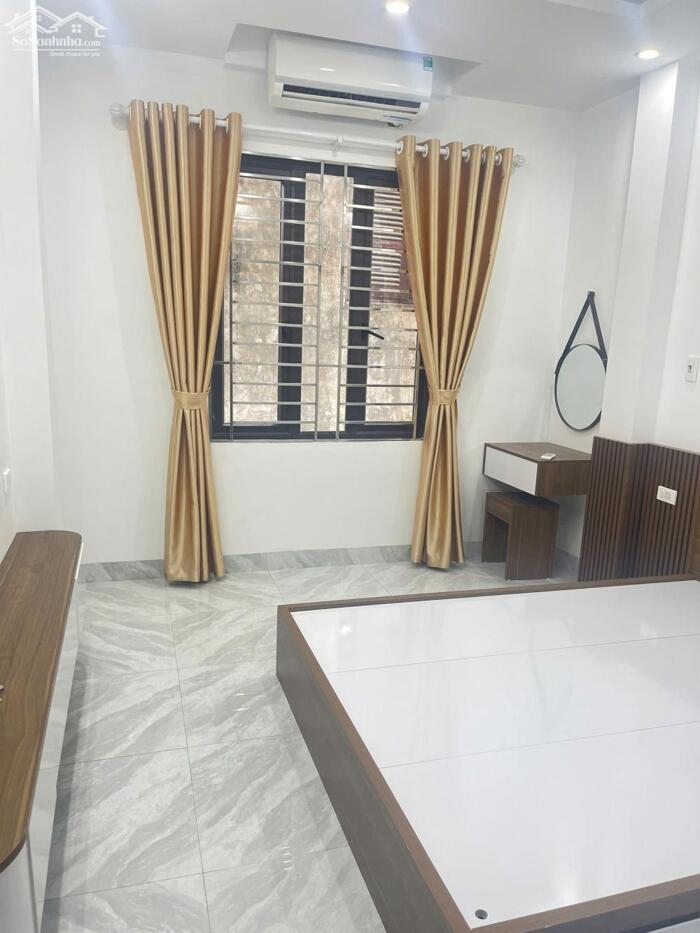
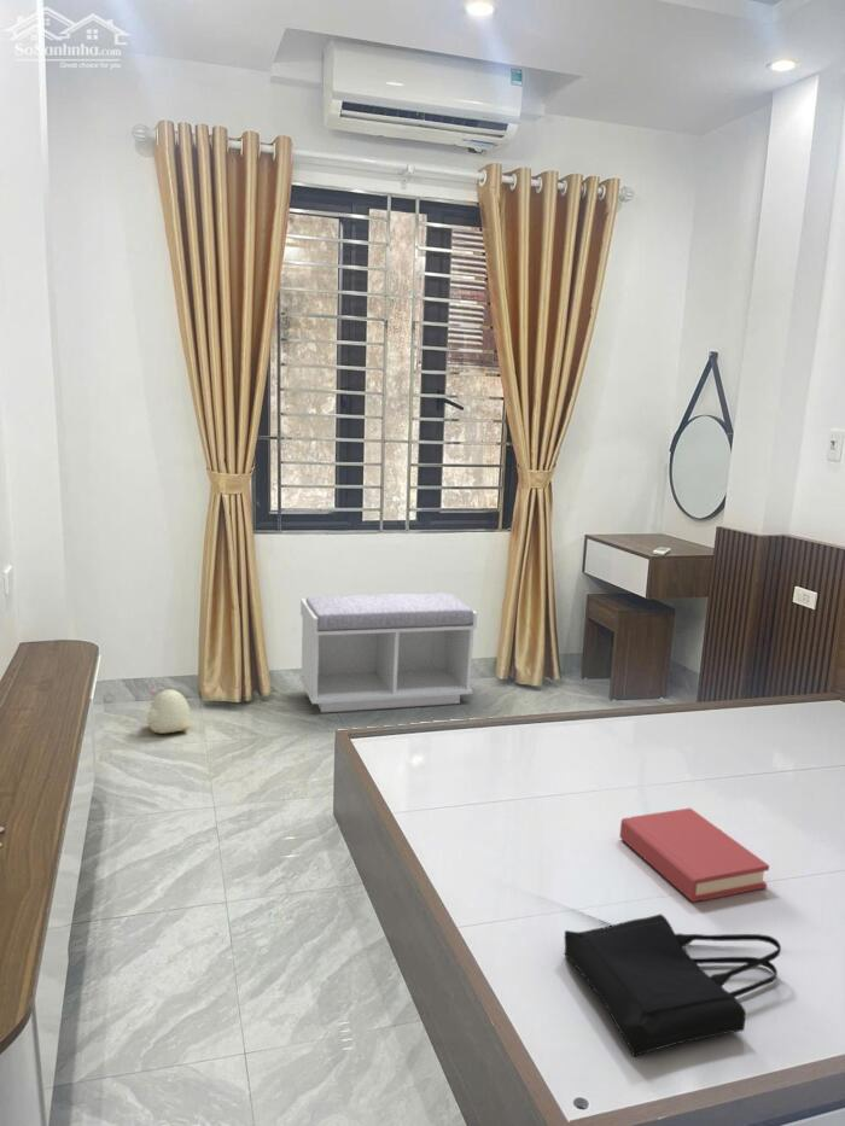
+ bench (386, 648)
+ plush toy (169, 706)
+ tote bag (687, 970)
+ hardback book (690, 851)
